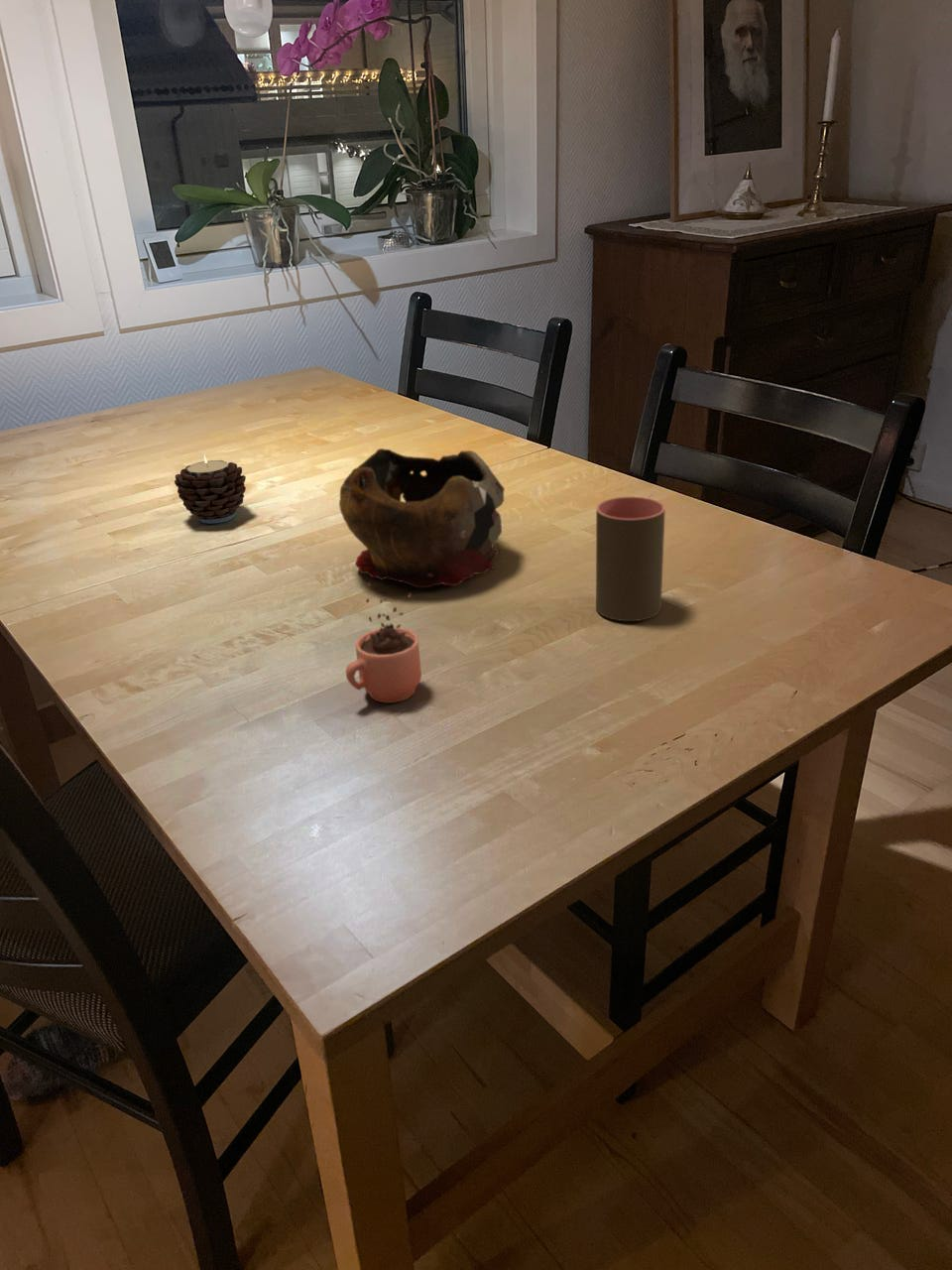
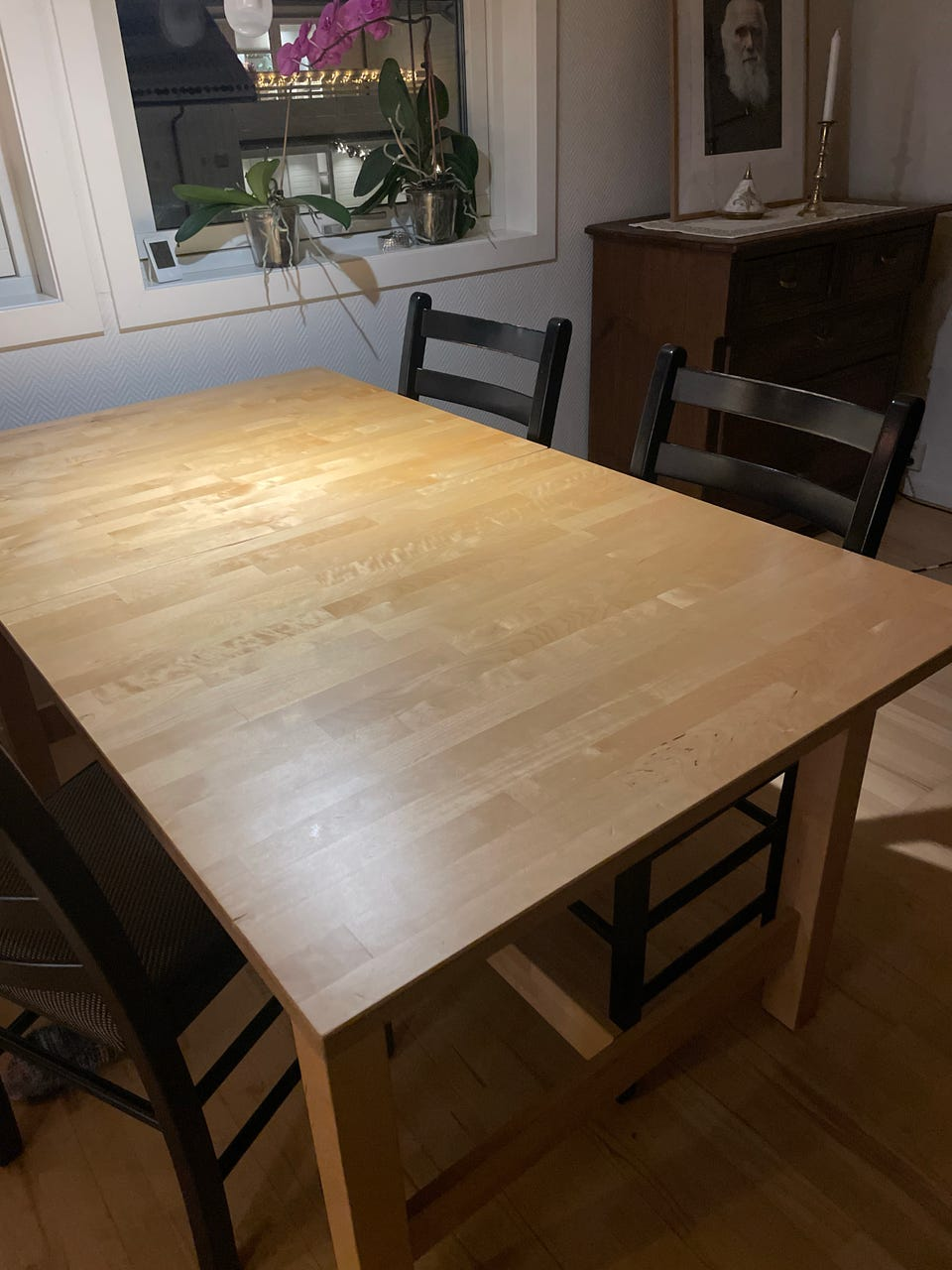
- cocoa (378, 645)
- cup (629, 559)
- decorative bowl (423, 508)
- candle (211, 486)
